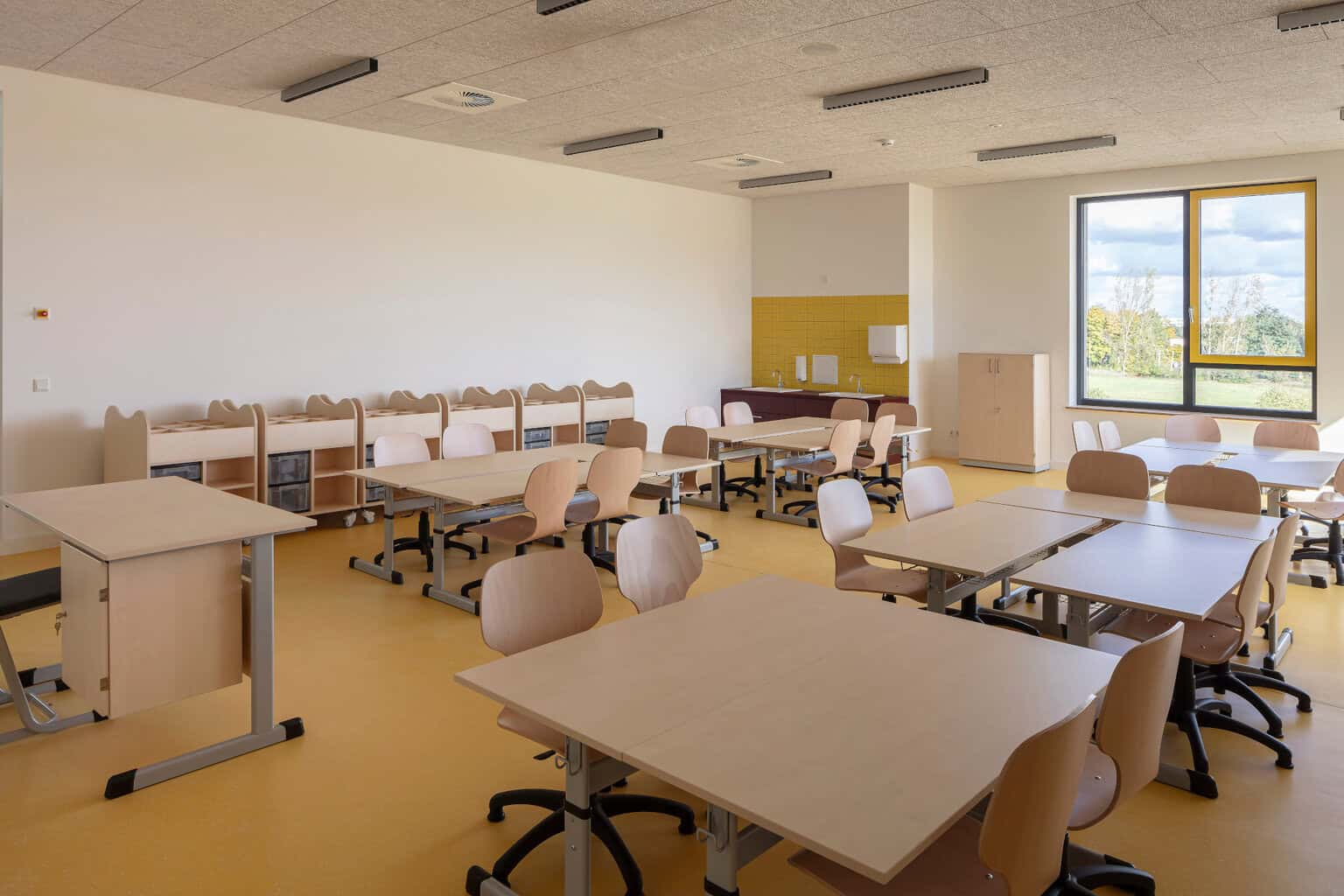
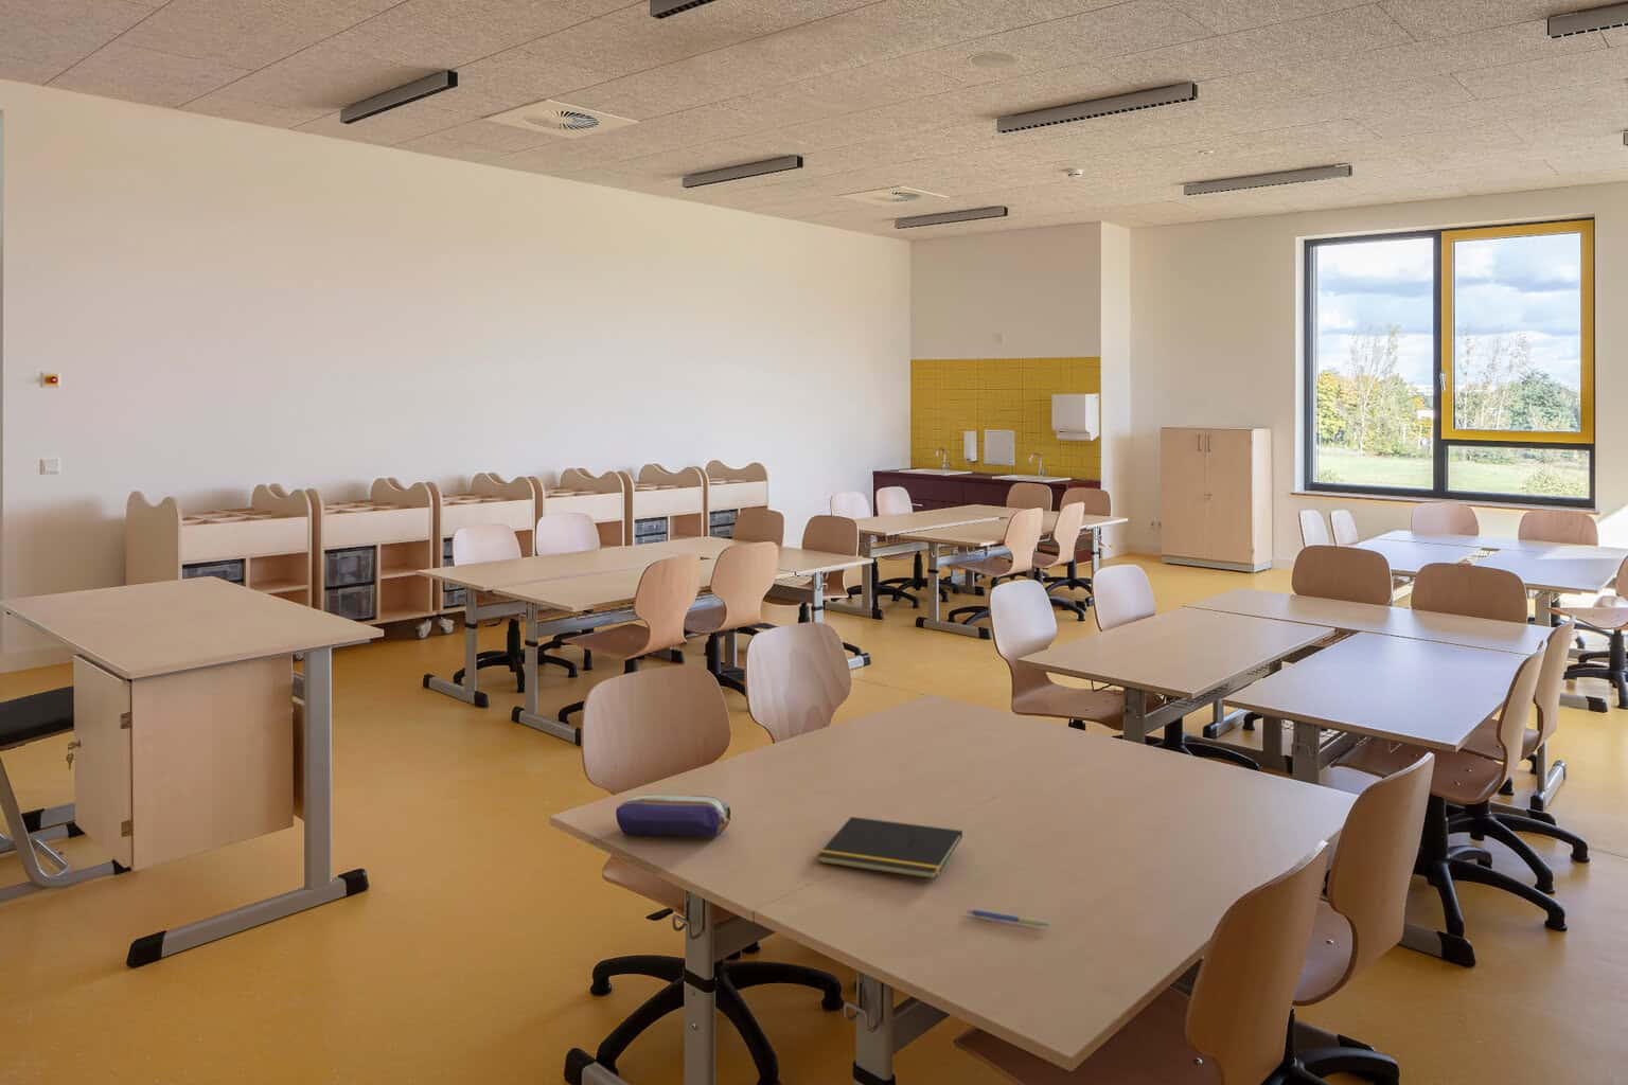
+ pen (1008, 918)
+ notepad (890, 845)
+ pencil case (673, 815)
